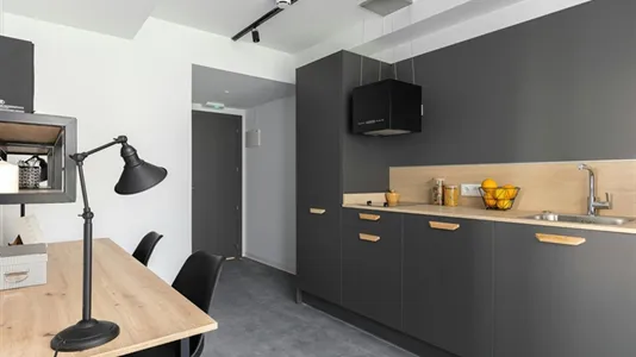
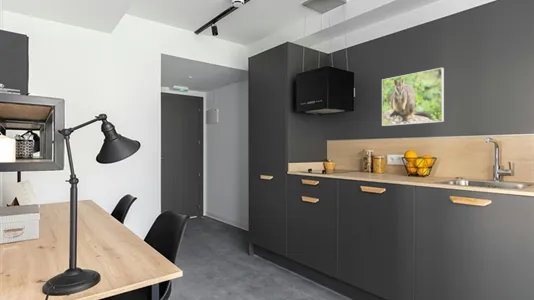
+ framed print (410, 99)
